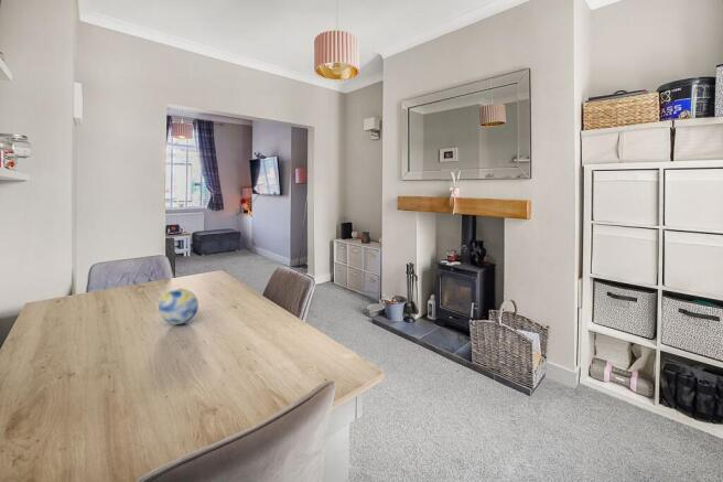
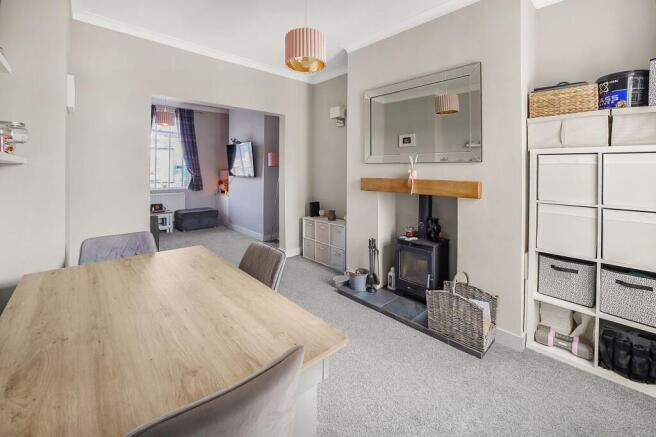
- decorative ball (179, 306)
